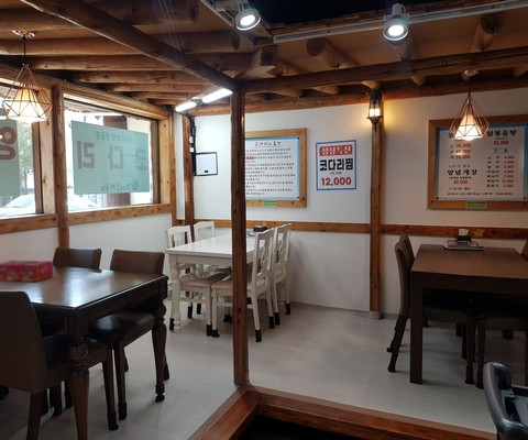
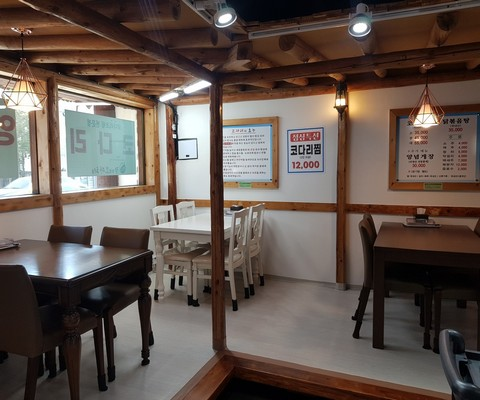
- tissue box (24, 270)
